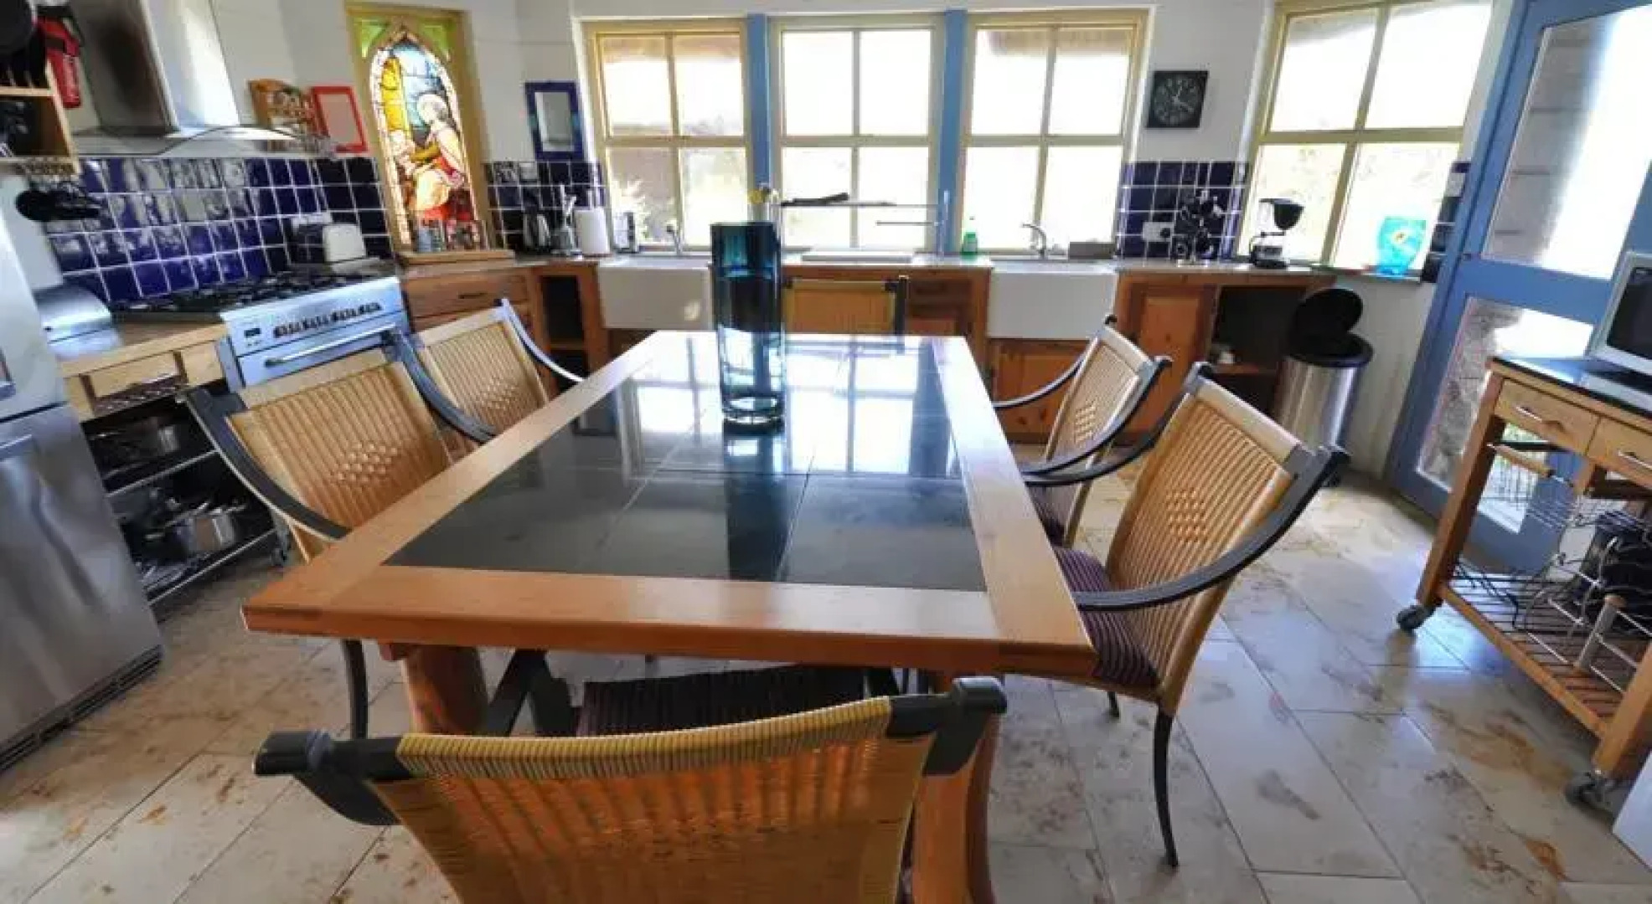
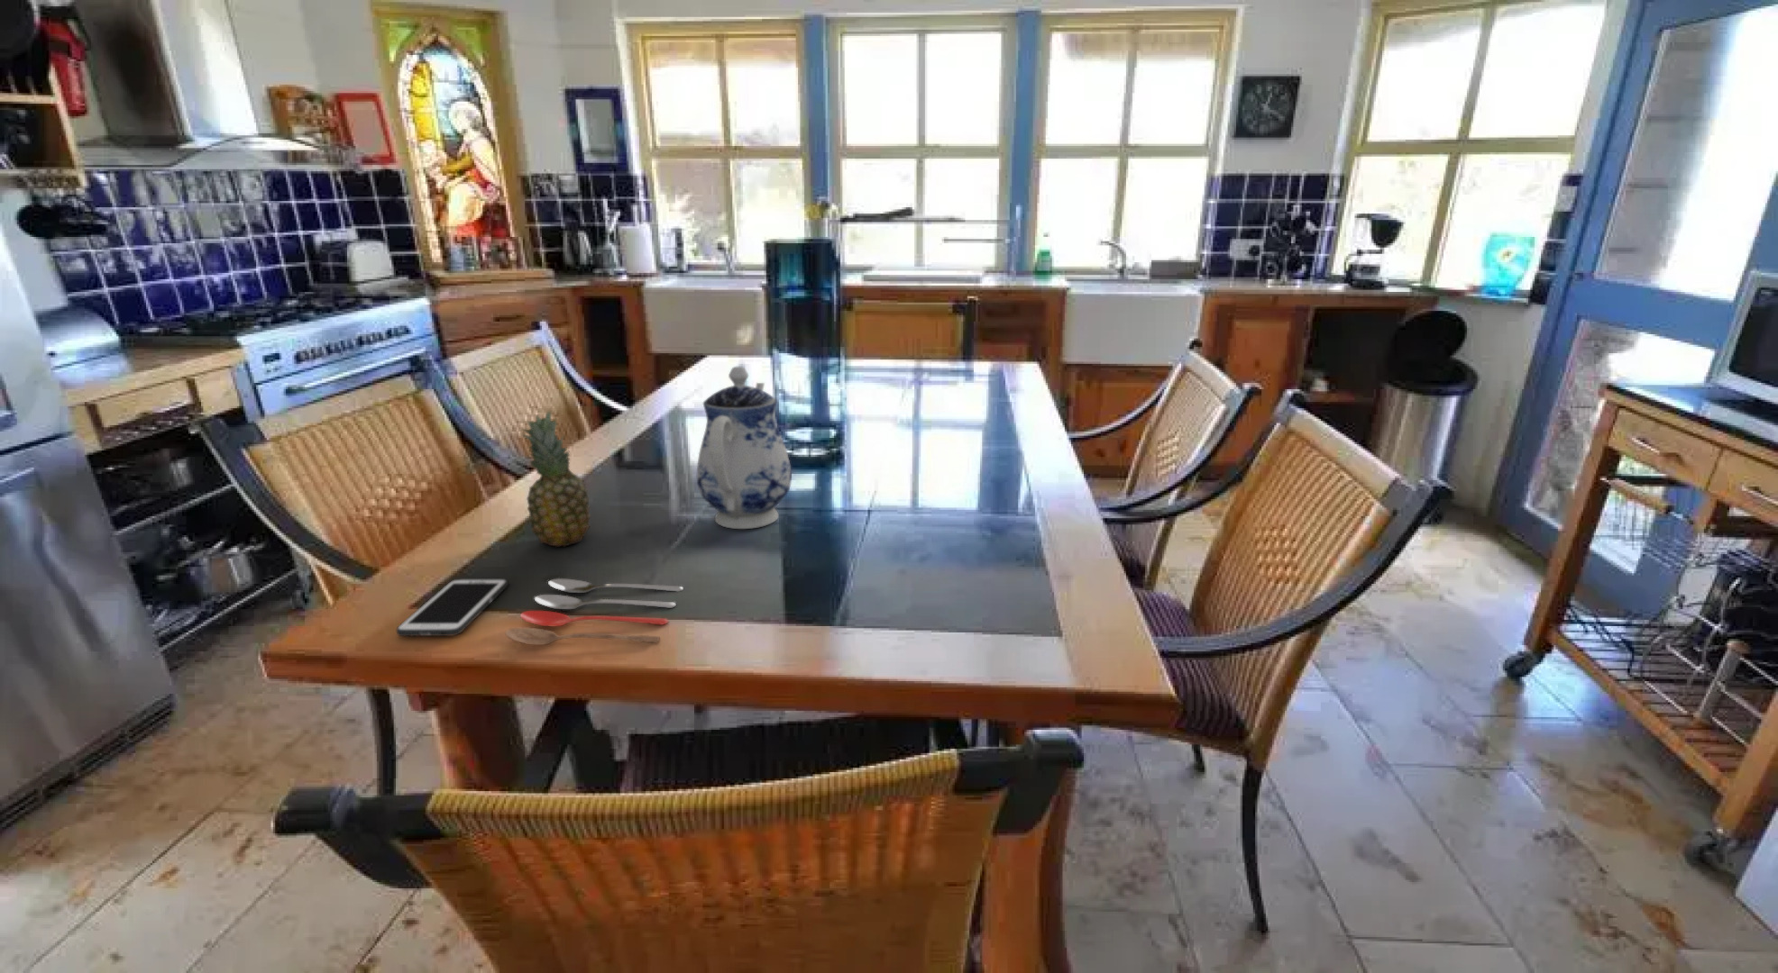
+ cell phone (456, 605)
+ cooking utensil (601, 603)
+ teapot (742, 445)
+ fruit (554, 477)
